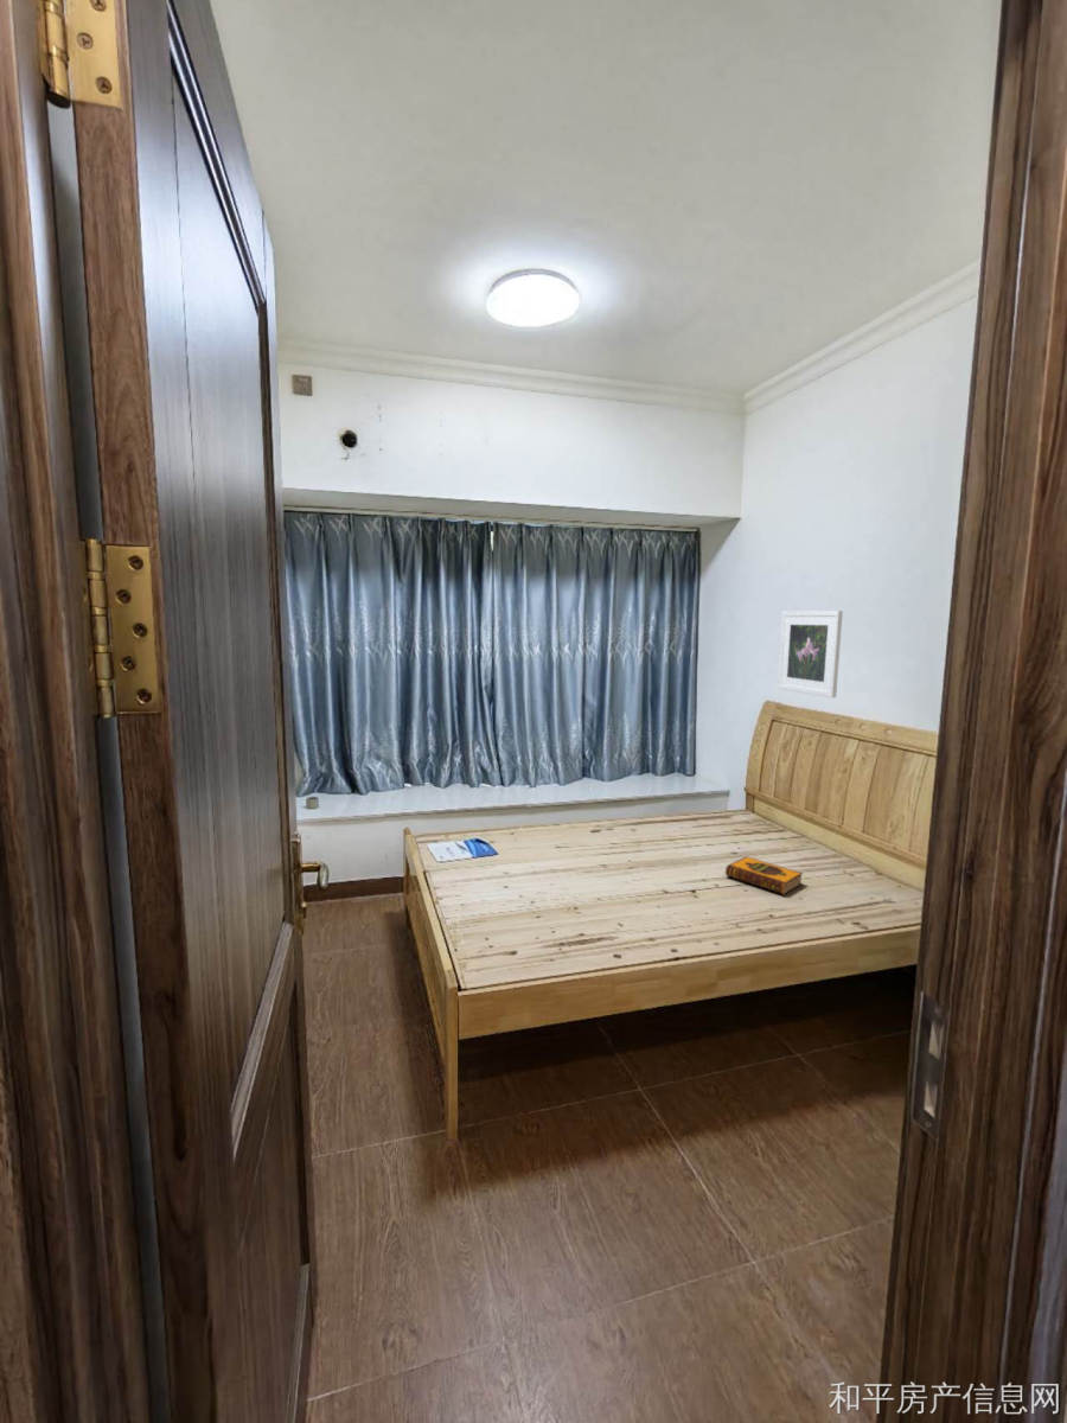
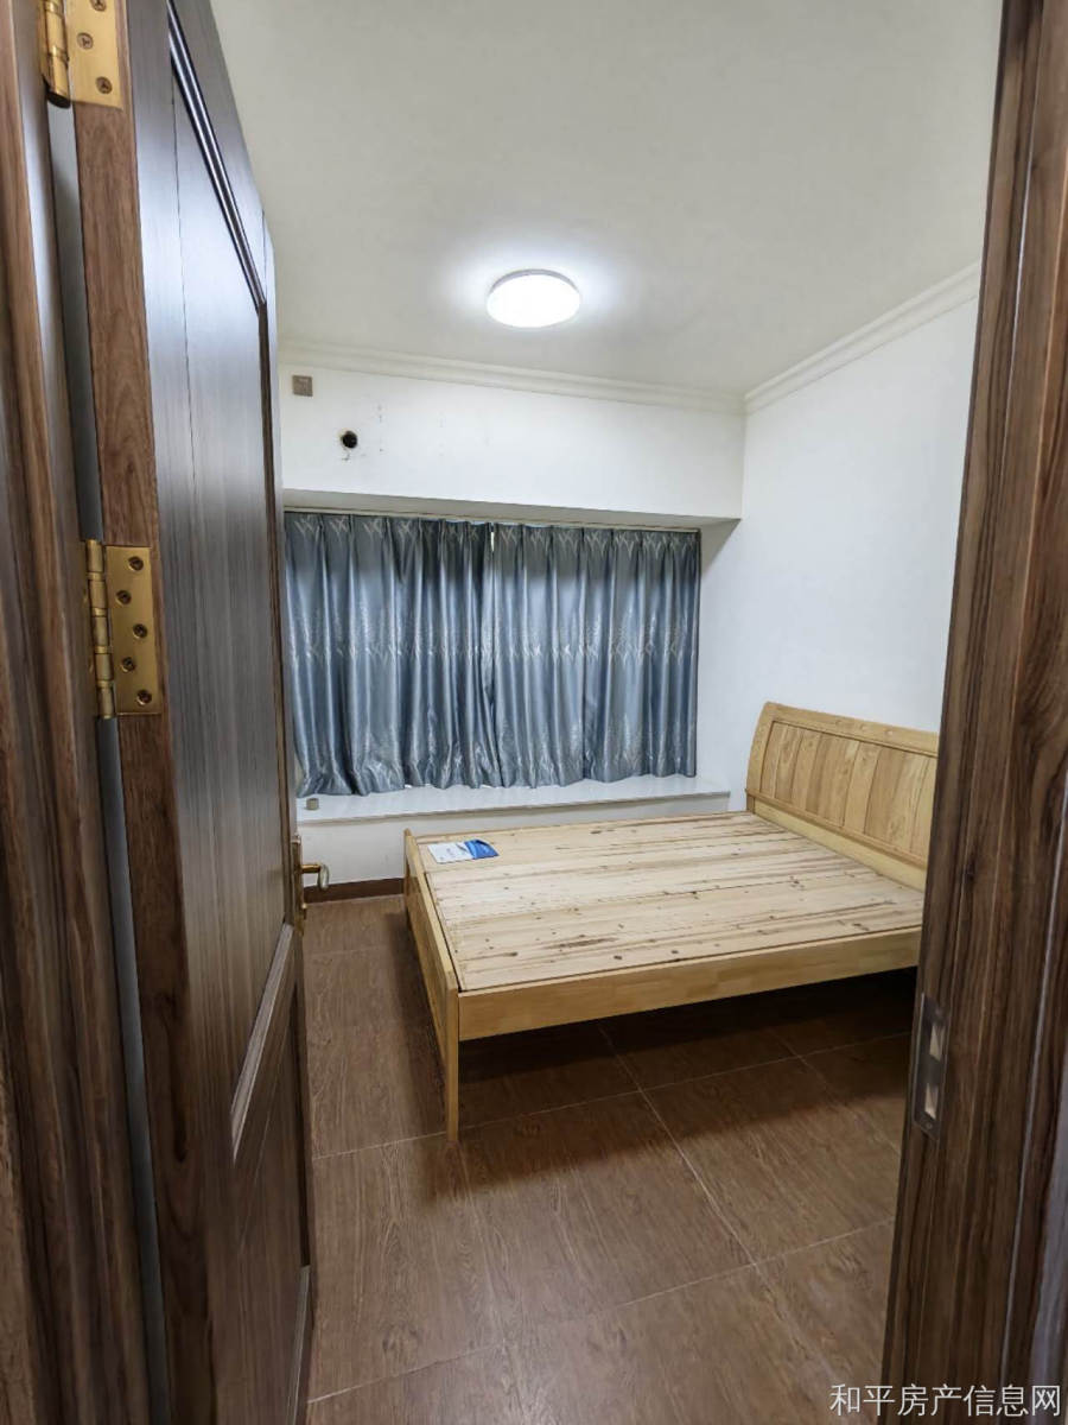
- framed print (807, 652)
- hardback book (762, 875)
